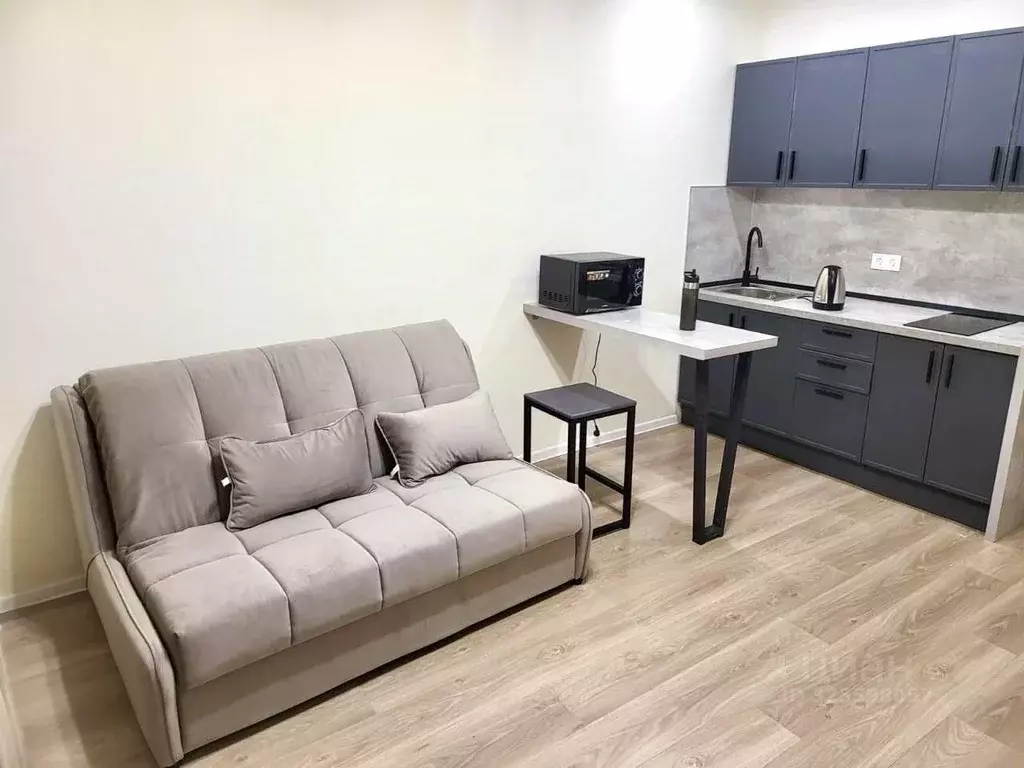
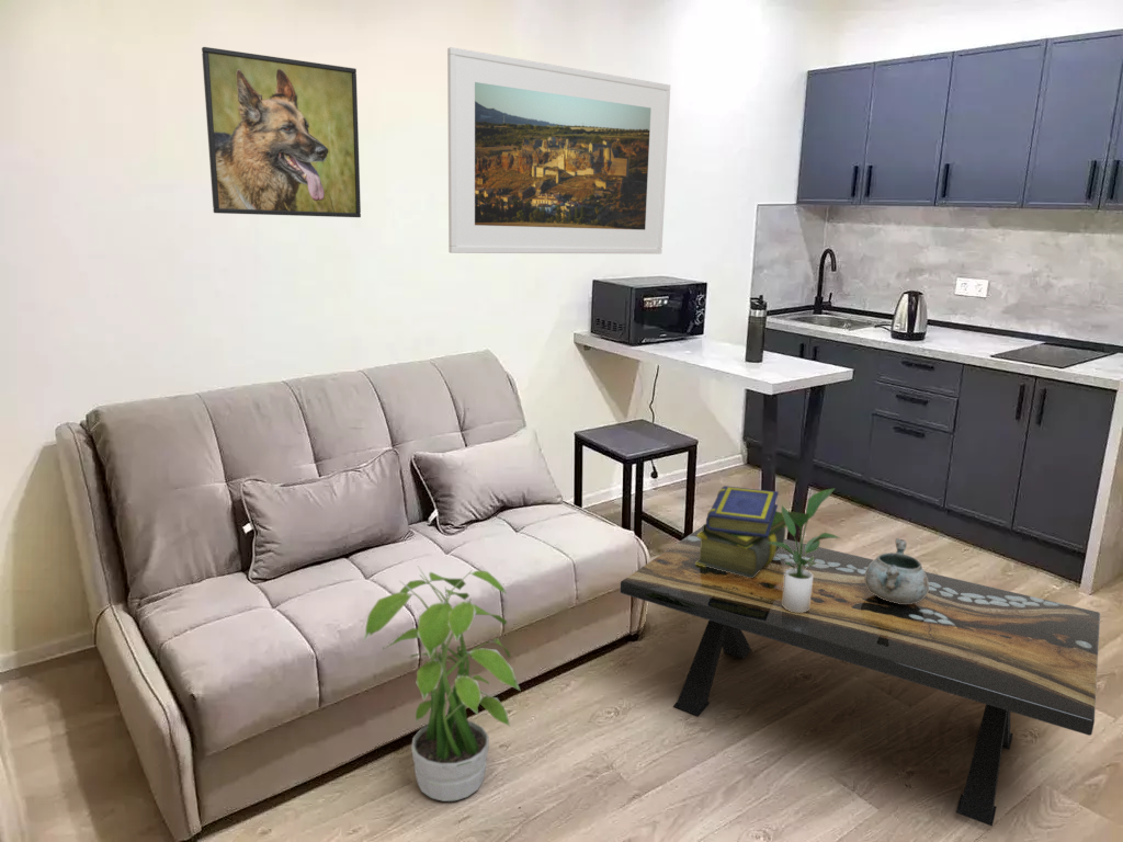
+ coffee table (847, 659)
+ decorative bowl (897, 574)
+ stack of books (744, 528)
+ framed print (286, 138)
+ potted plant (440, 687)
+ potted plant (797, 547)
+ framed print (567, 162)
